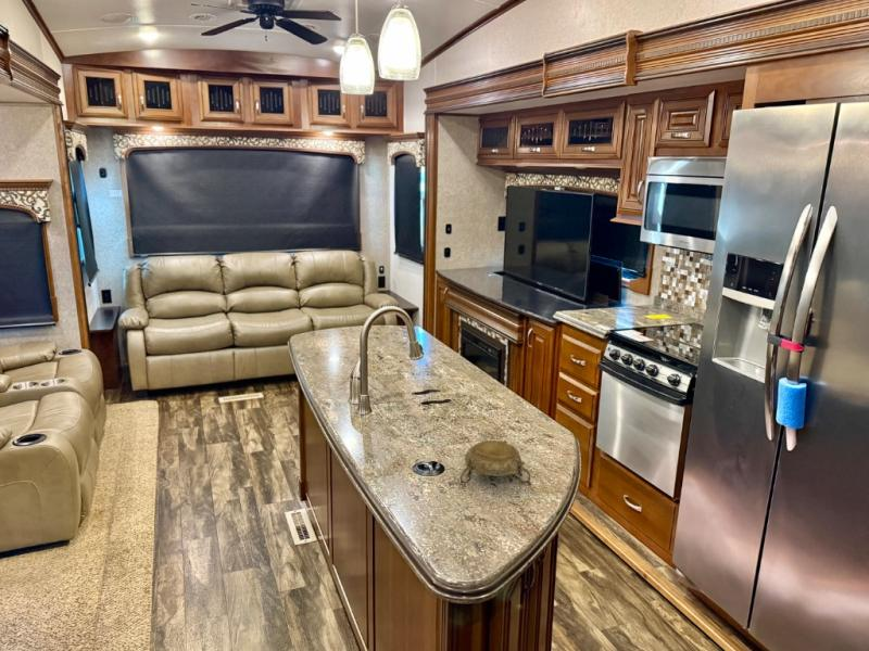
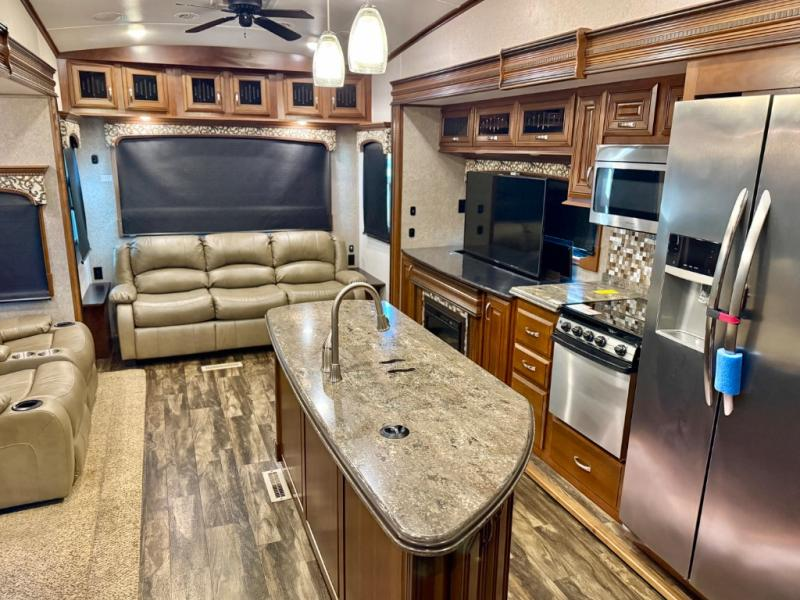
- decorative bowl (492, 463)
